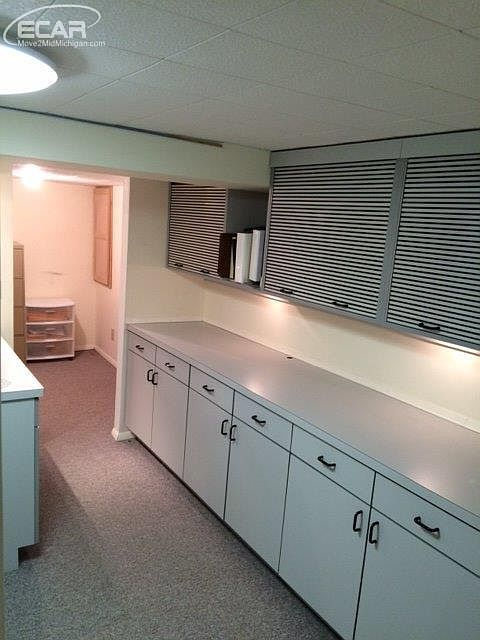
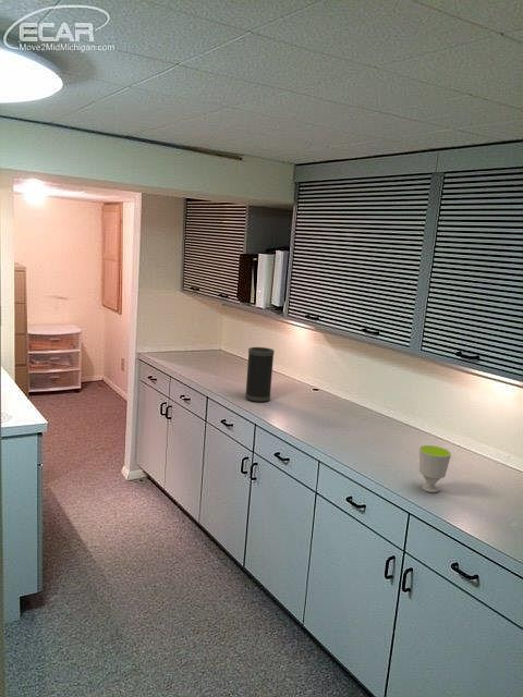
+ cup (431, 469)
+ speaker (259, 374)
